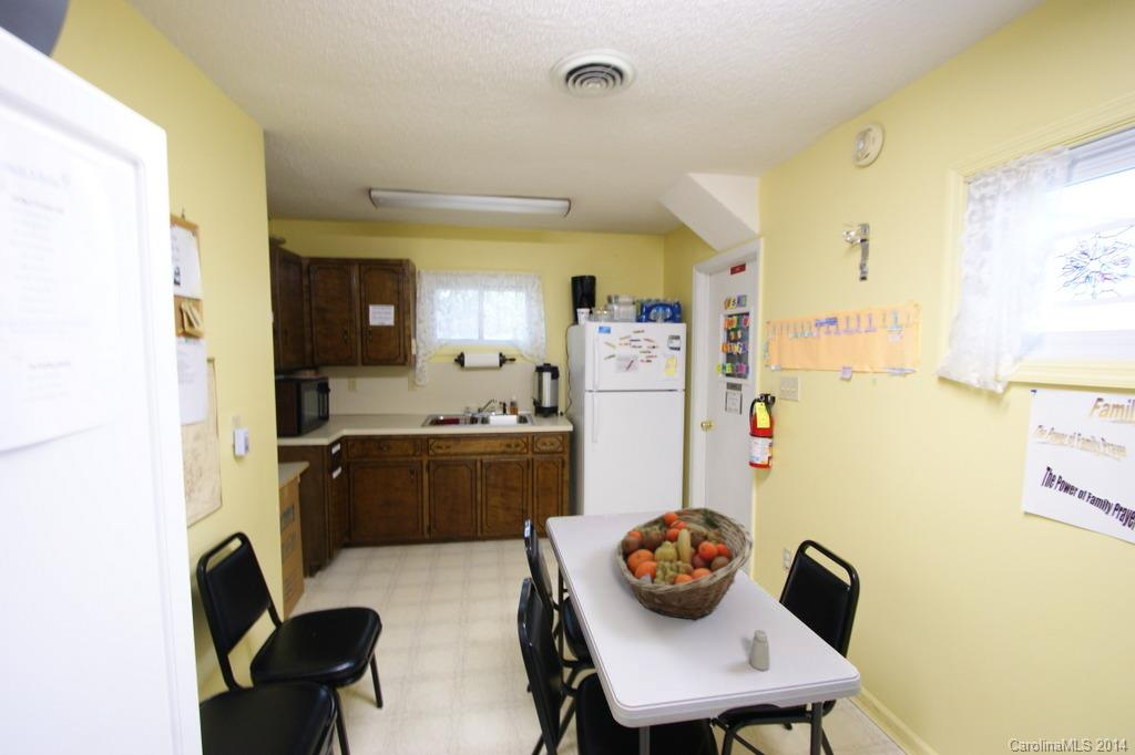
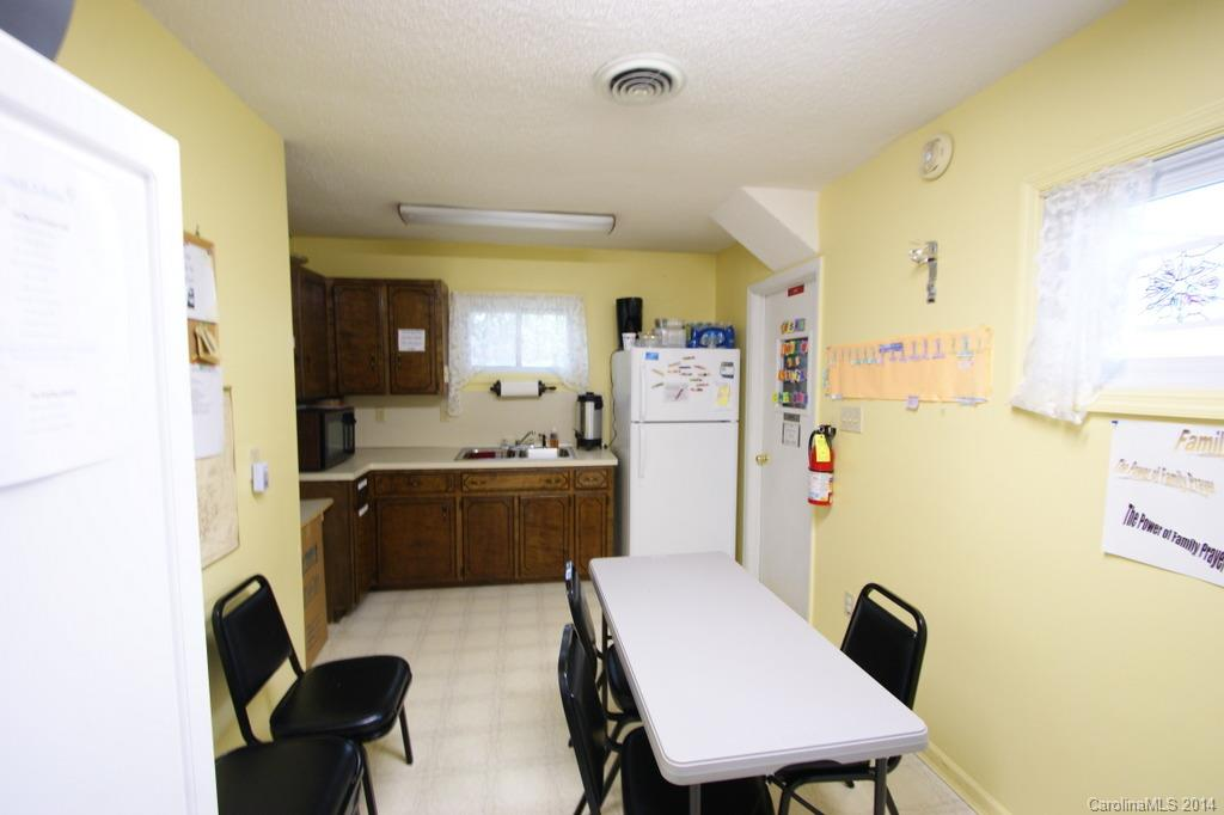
- fruit basket (681, 556)
- saltshaker (759, 648)
